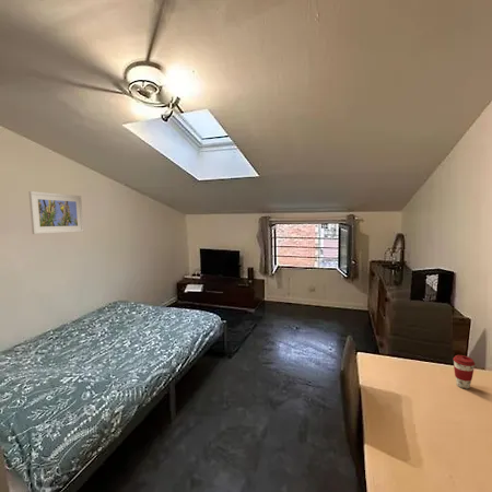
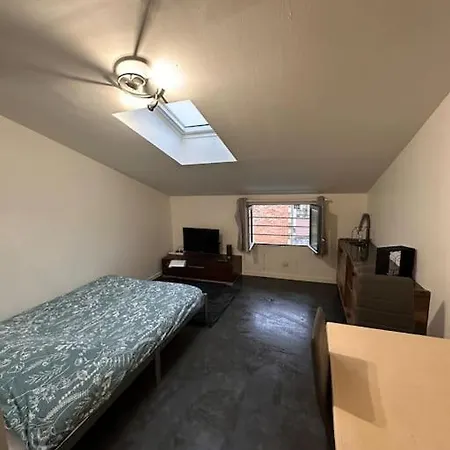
- coffee cup (462, 372)
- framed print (58, 213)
